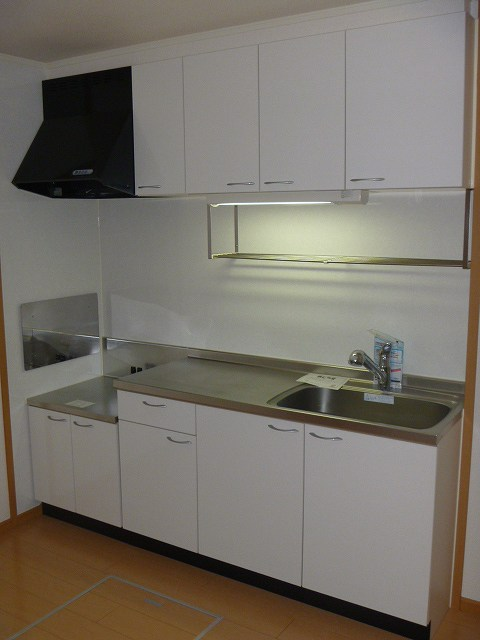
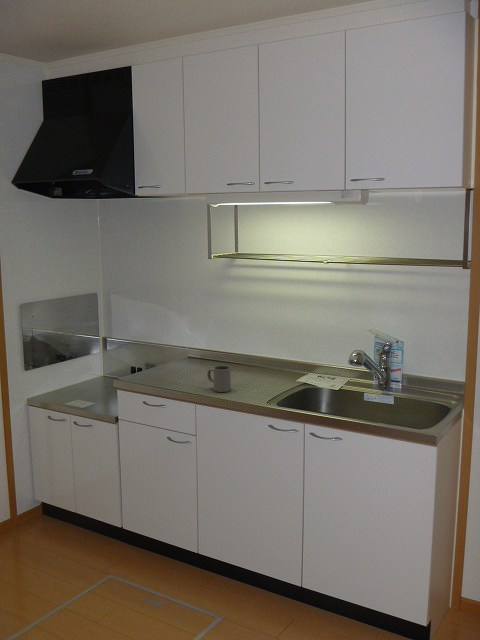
+ mug (218, 378)
